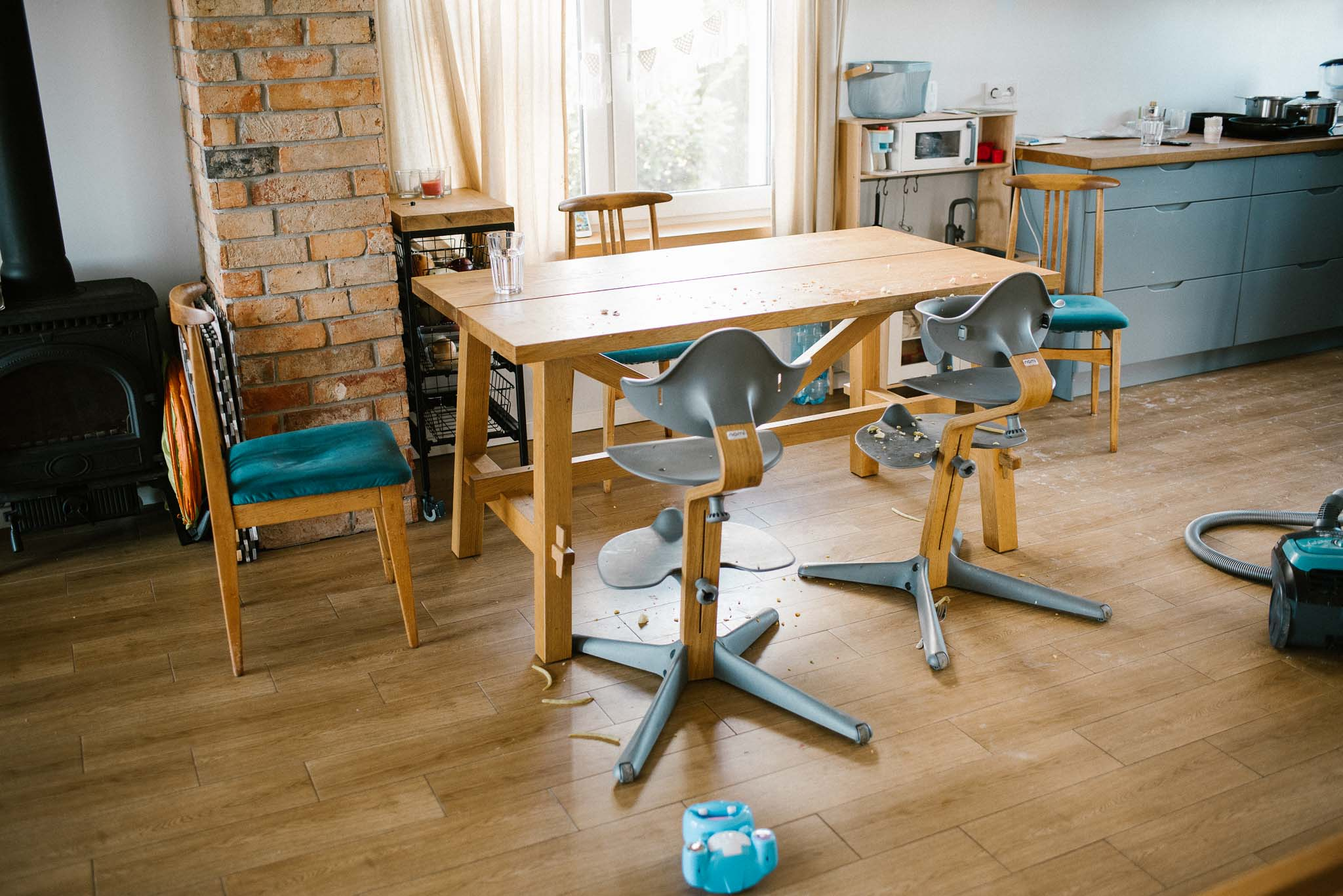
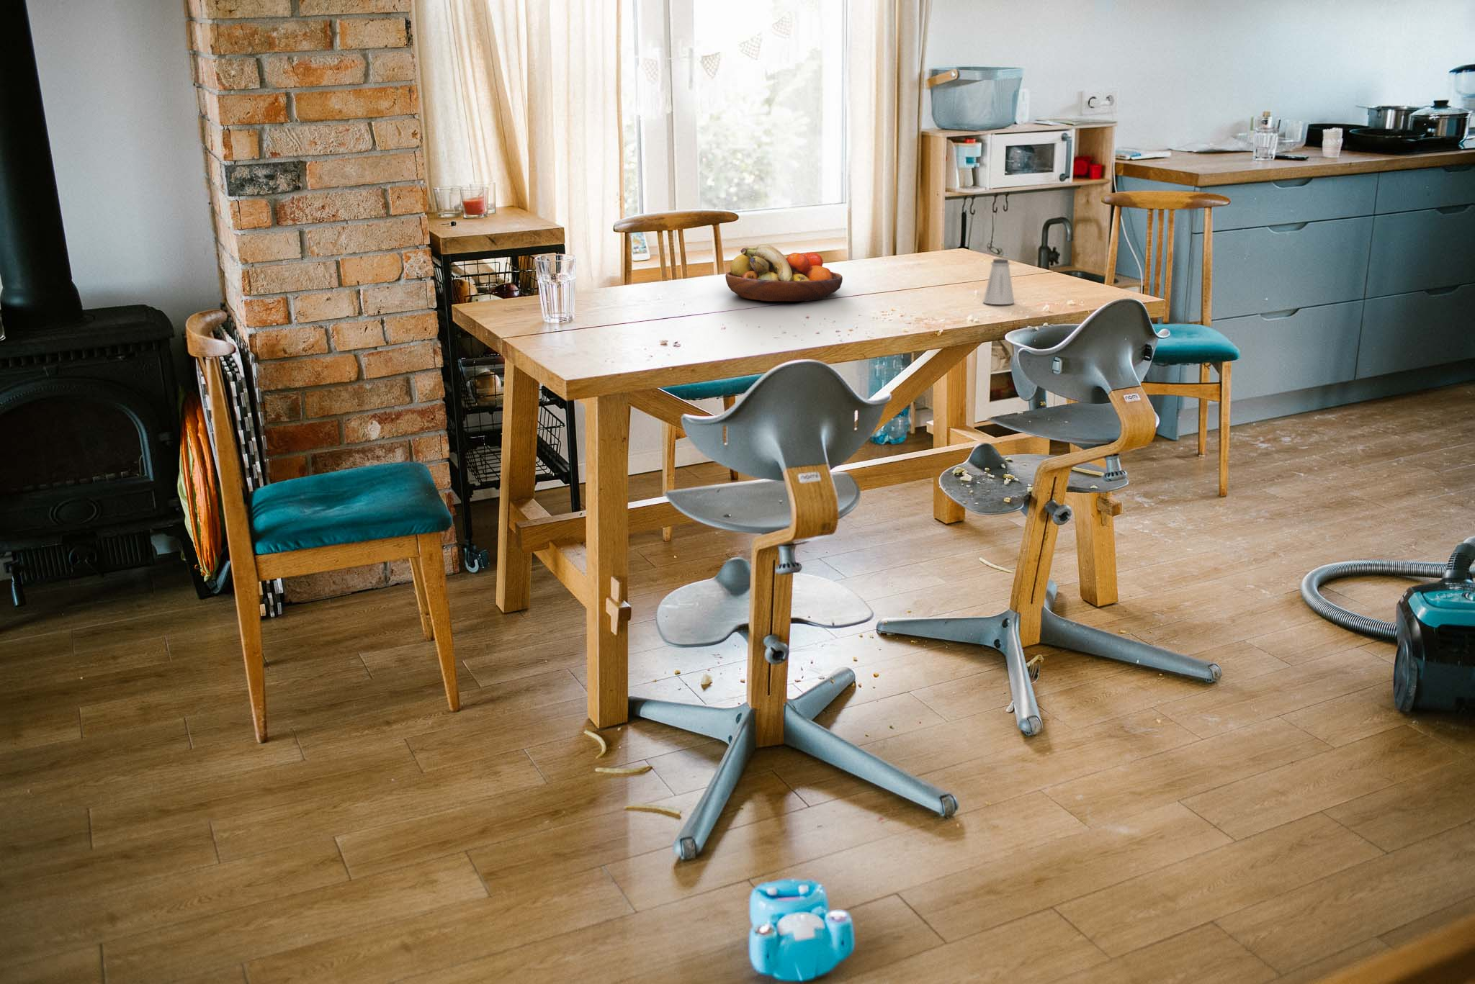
+ saltshaker (999, 281)
+ fruit bowl (783, 270)
